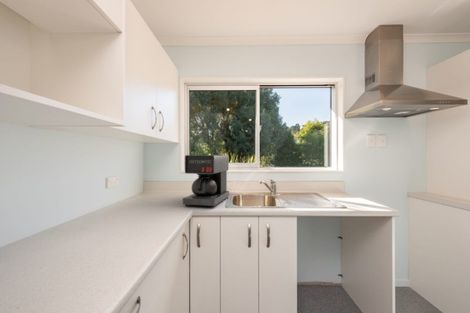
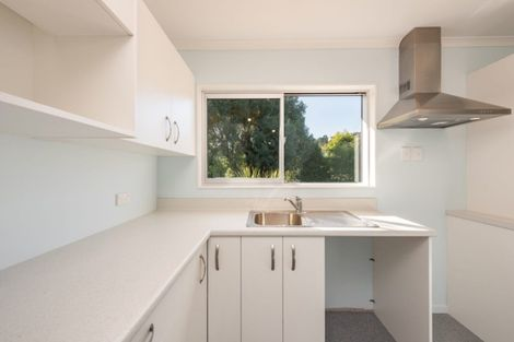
- coffee maker (208, 178)
